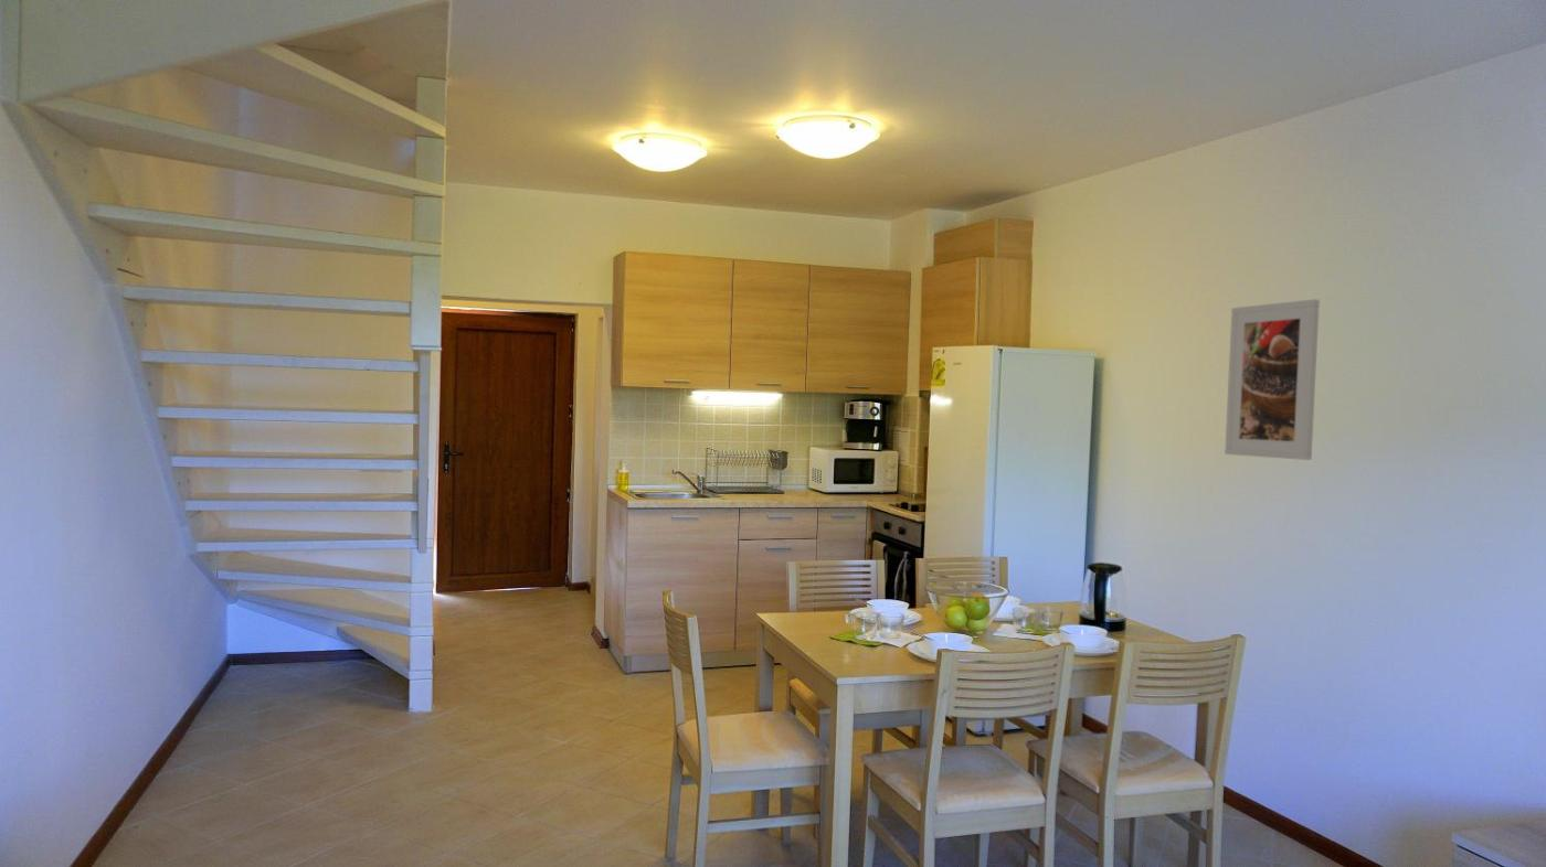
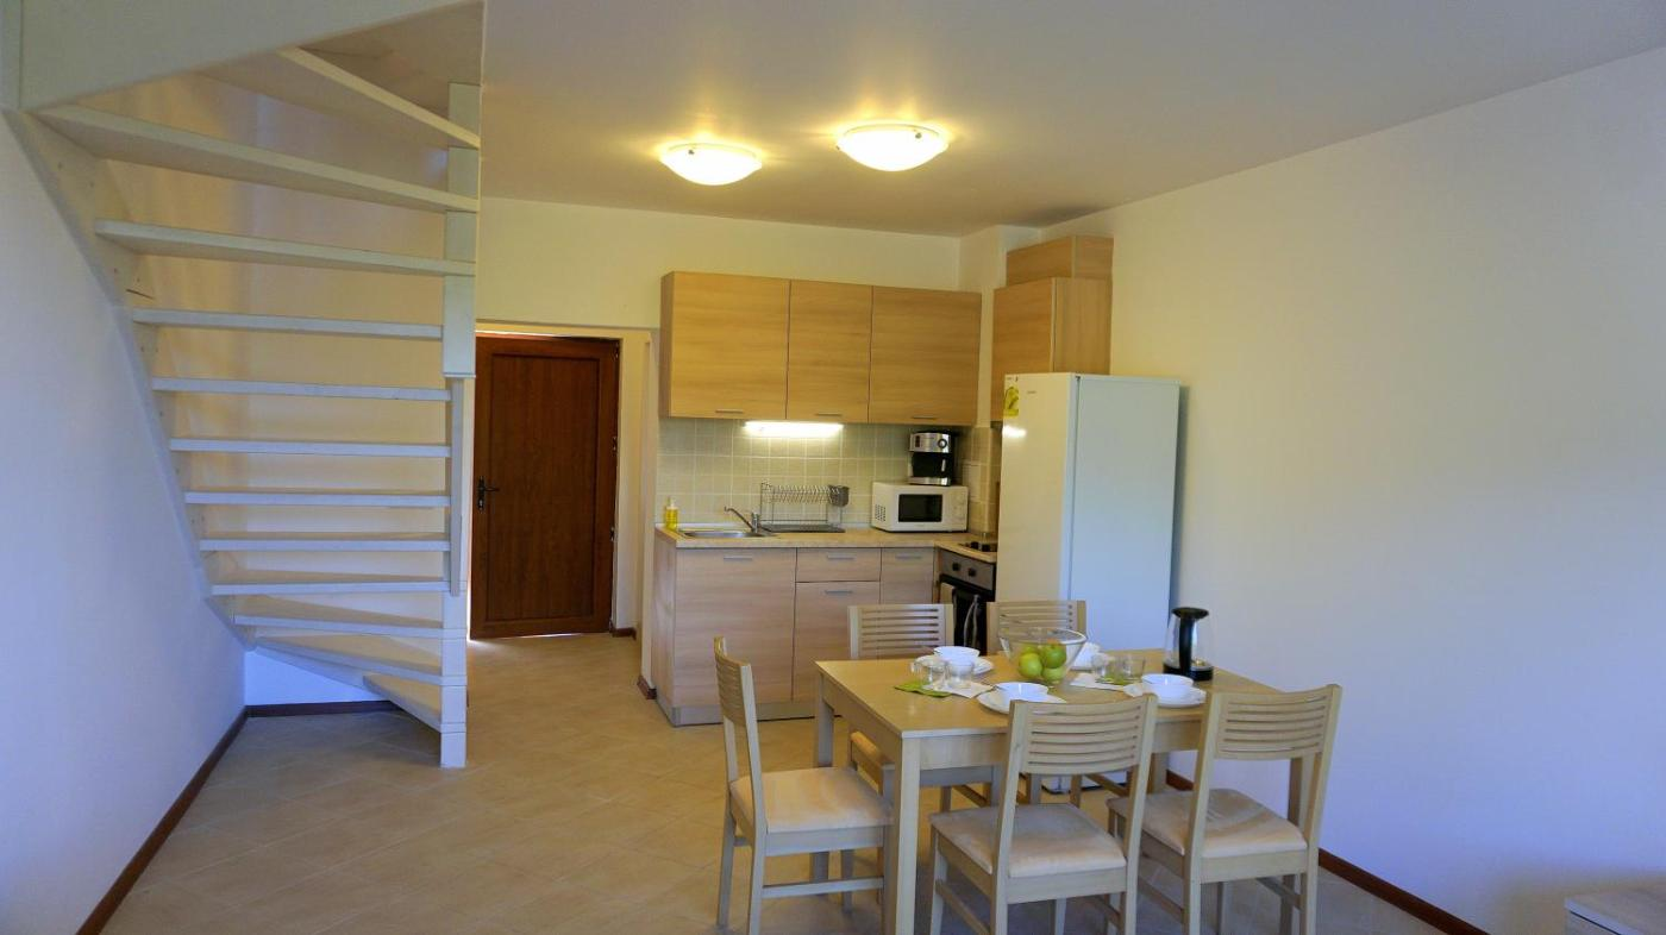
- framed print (1269, 381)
